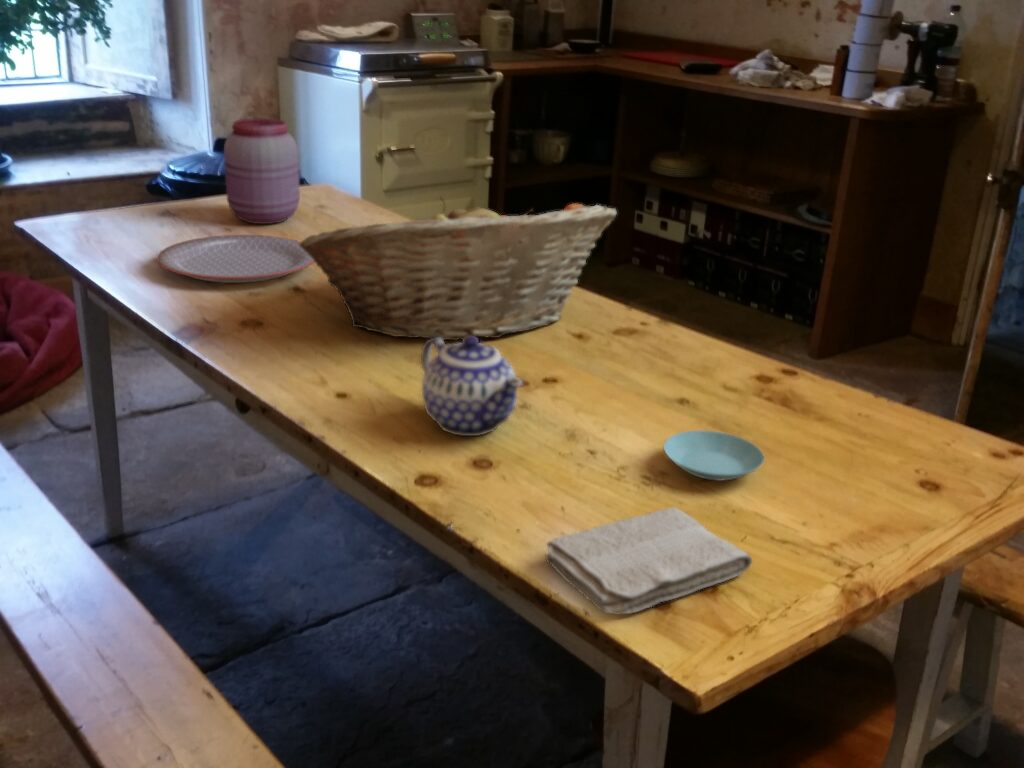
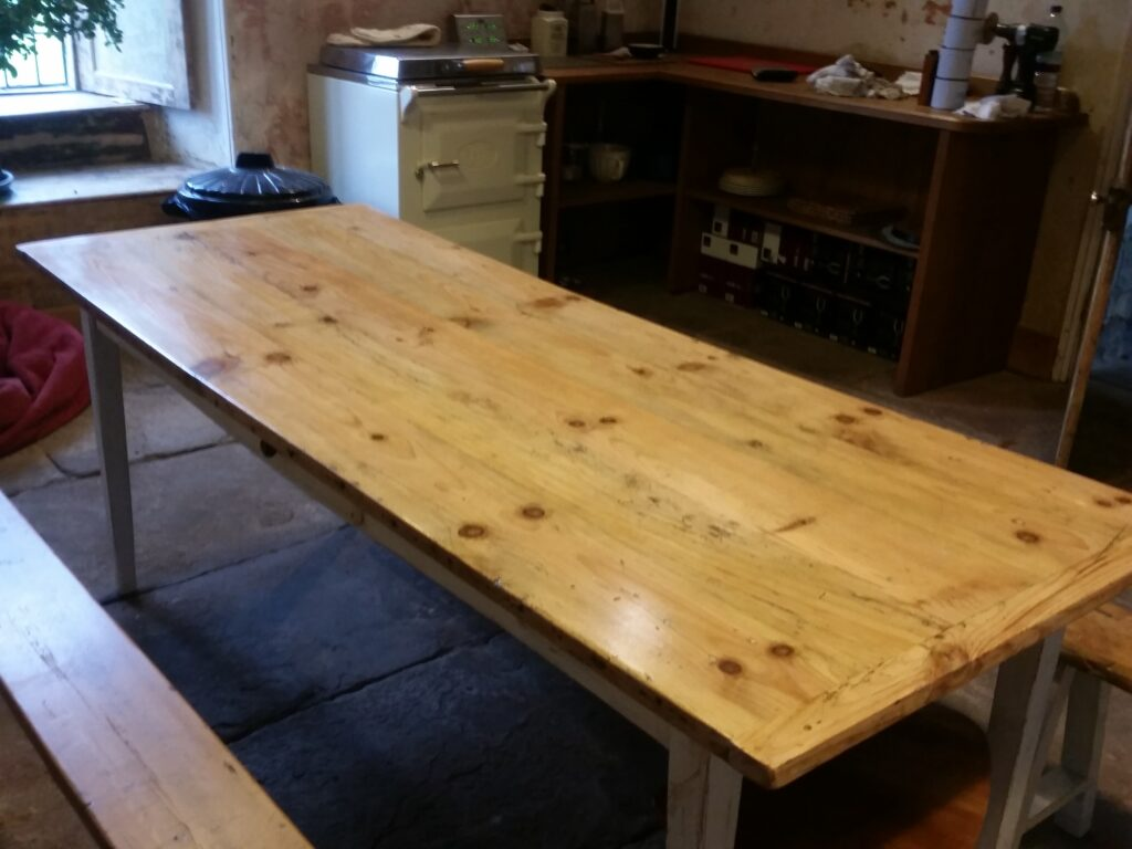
- saucer (712, 459)
- plate (239, 260)
- teapot (469, 380)
- fruit basket (461, 253)
- jar (262, 171)
- washcloth (646, 555)
